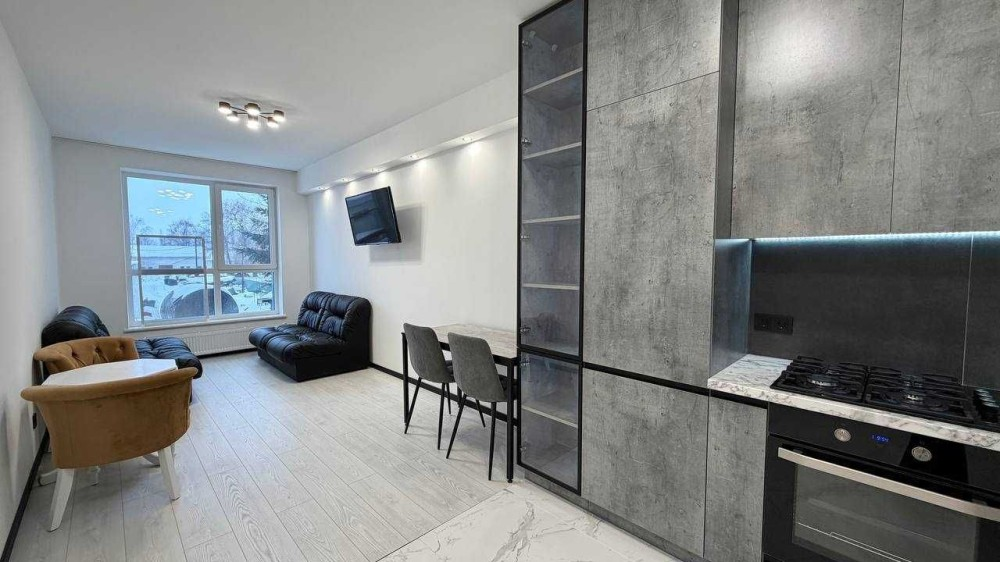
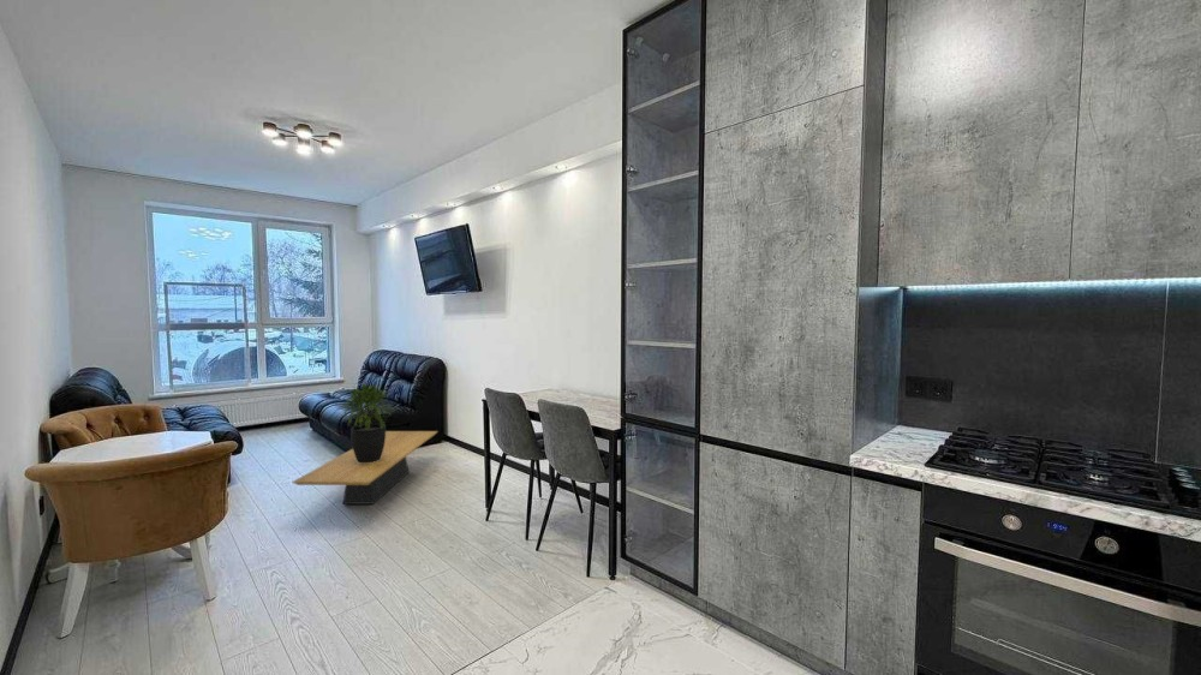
+ coffee table (378, 468)
+ potted plant (365, 420)
